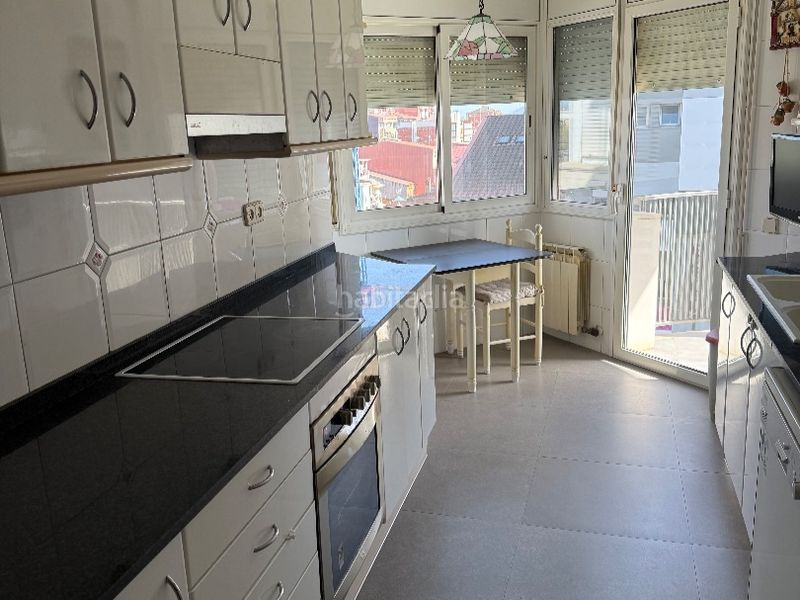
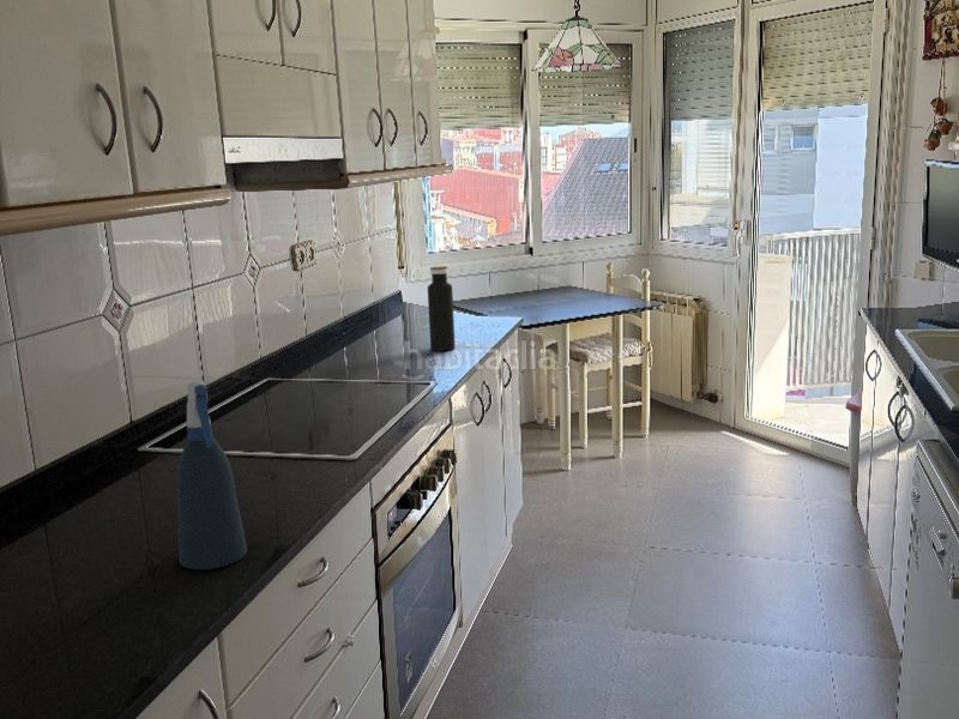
+ water bottle (440, 308)
+ spray bottle (207, 469)
